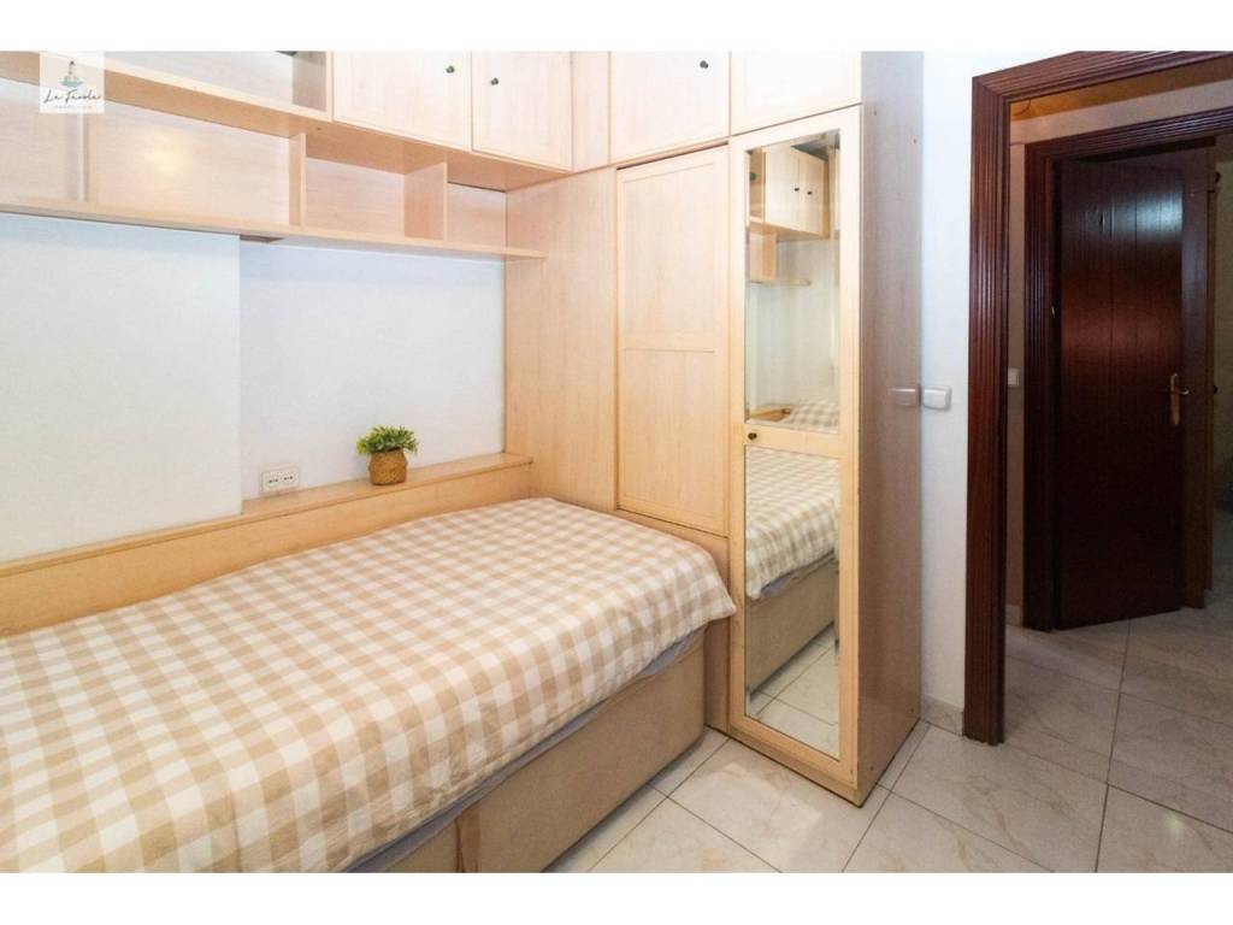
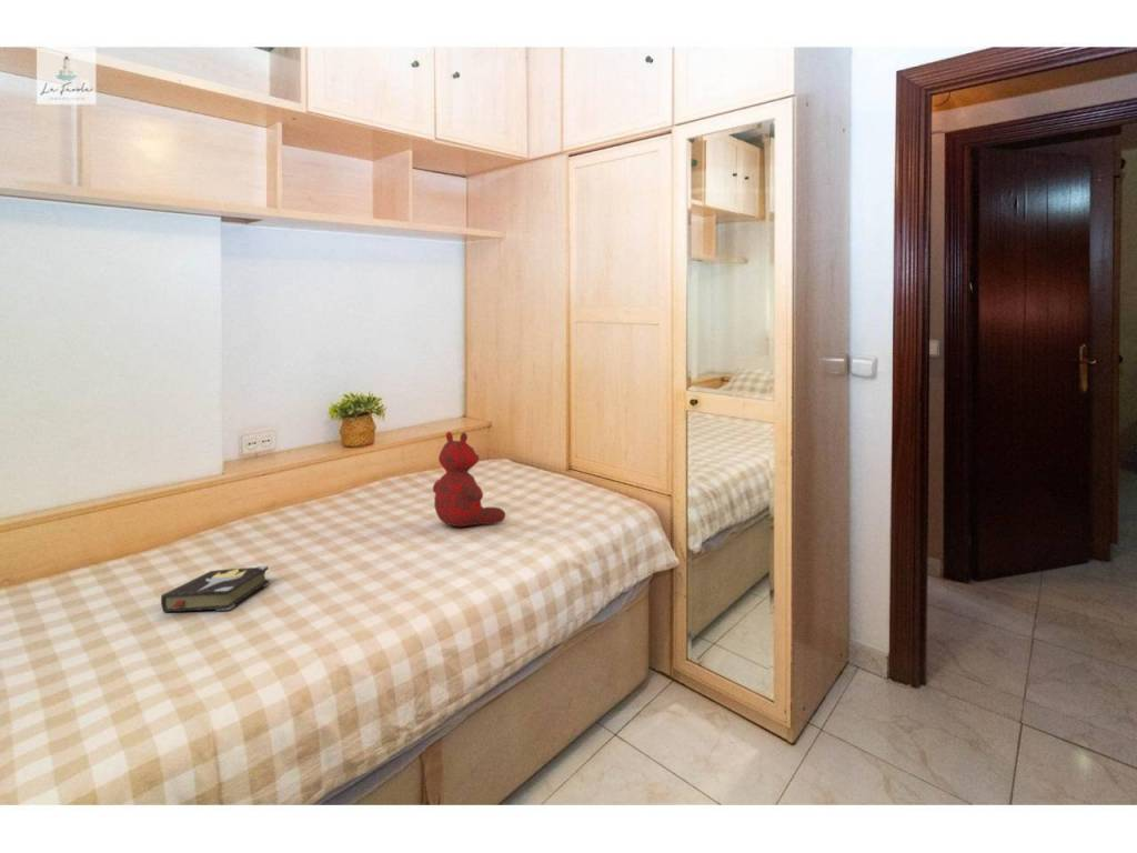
+ hardback book (219, 586)
+ teddy bear (469, 478)
